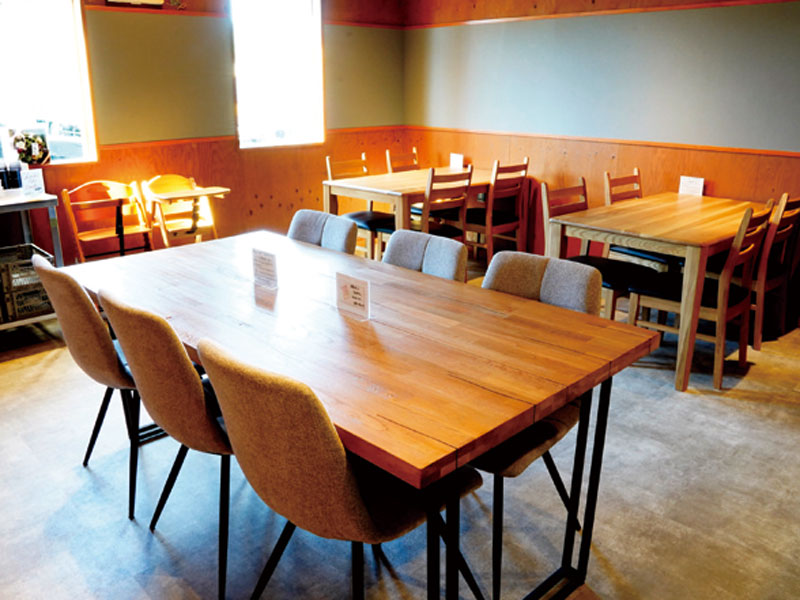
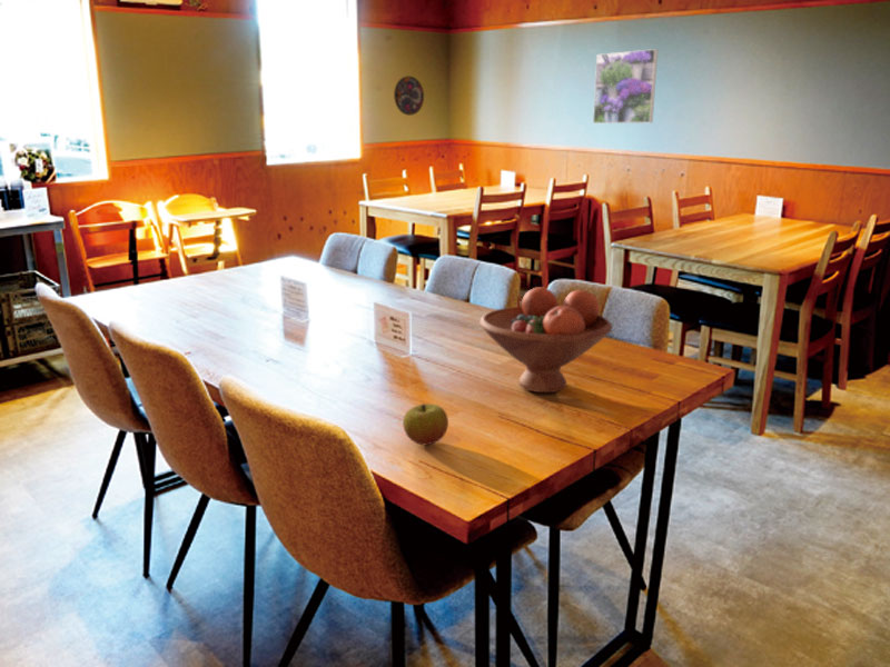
+ apple (425, 424)
+ fruit bowl (544, 340)
+ decorative plate (408, 96)
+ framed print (624, 88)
